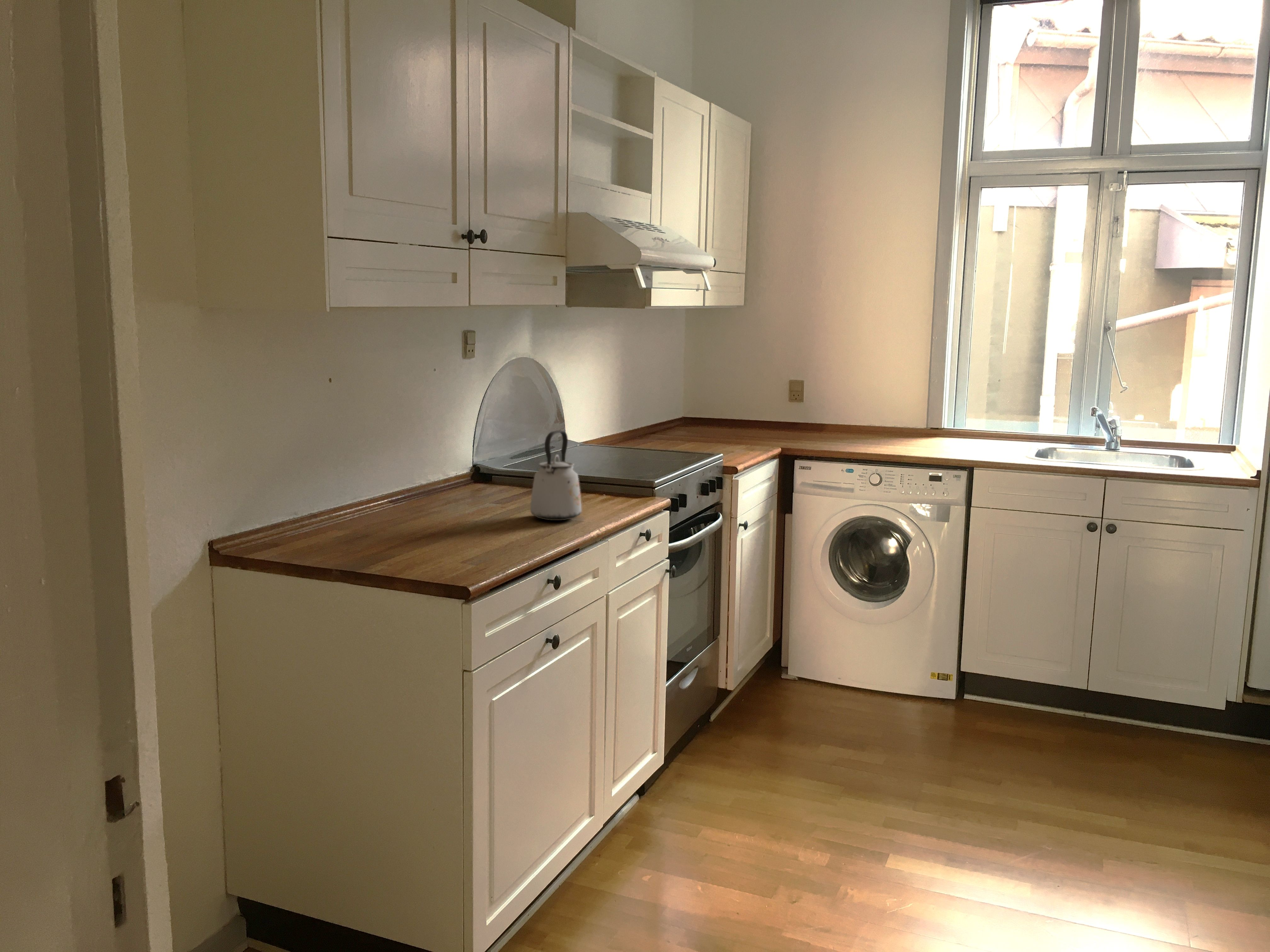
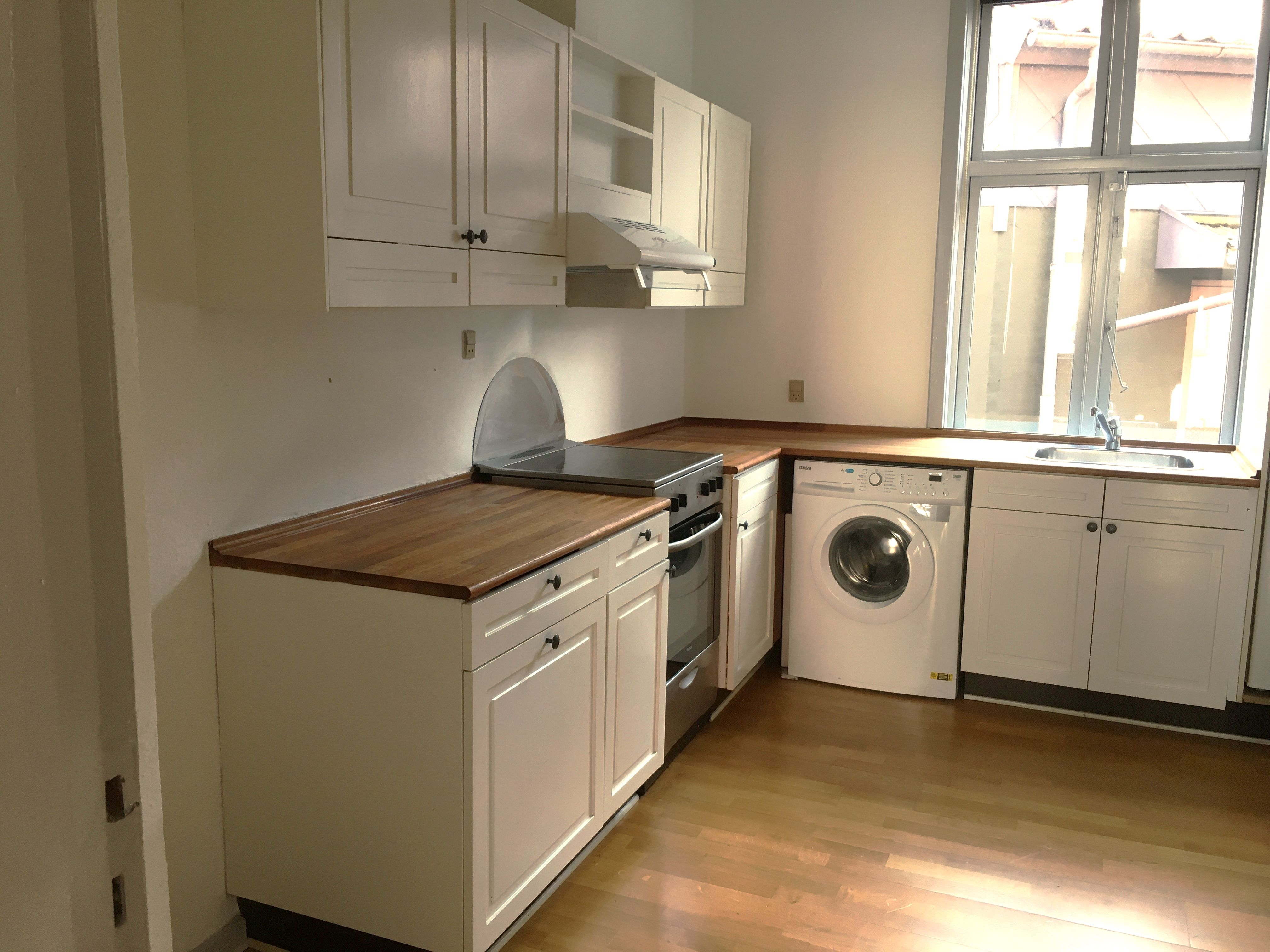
- kettle (560, 473)
